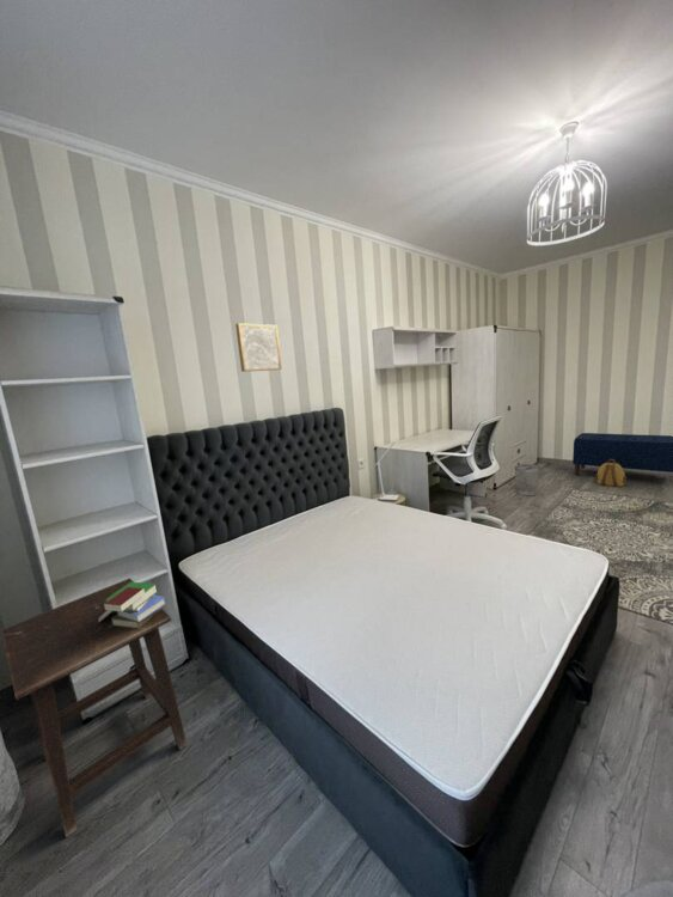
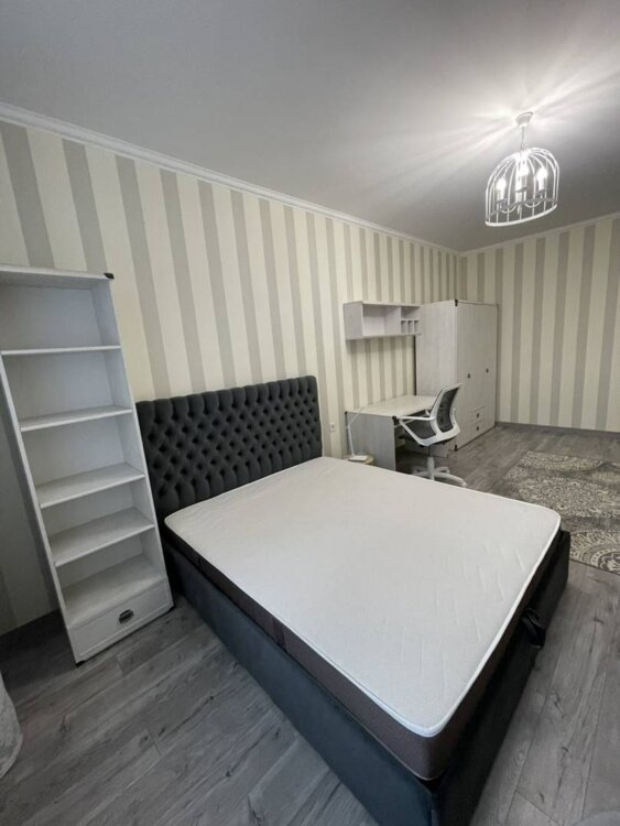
- wastebasket (526, 478)
- wall art (259, 347)
- book (123, 603)
- side table (100, 689)
- bench (625, 457)
- backpack (611, 471)
